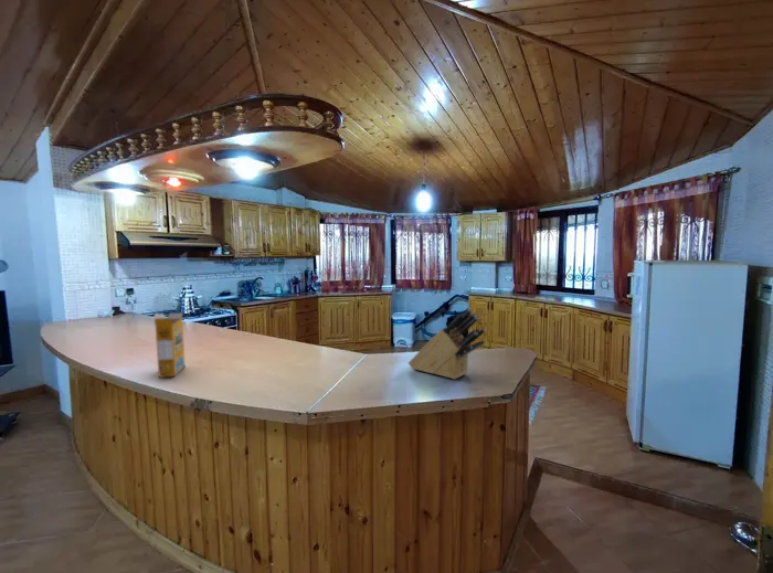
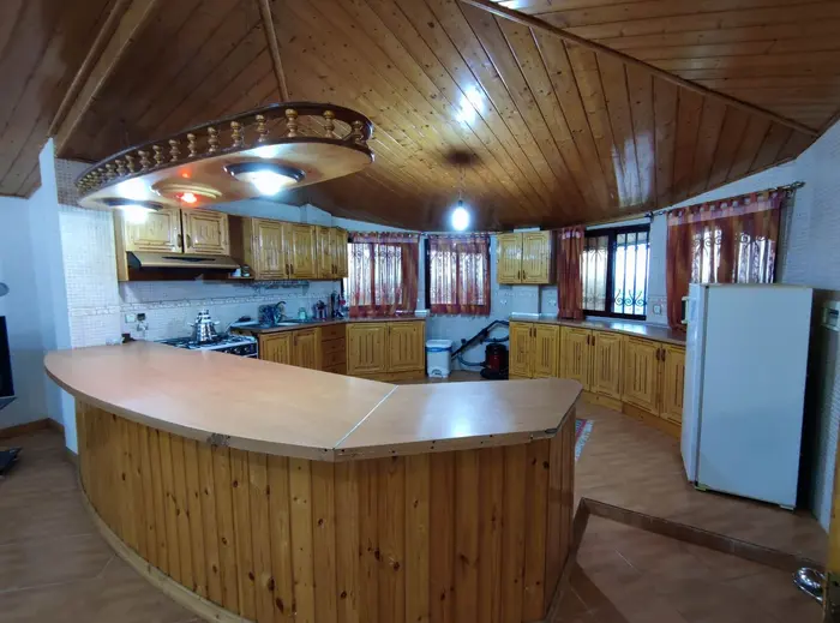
- knife block (445, 340)
- cereal box (172, 342)
